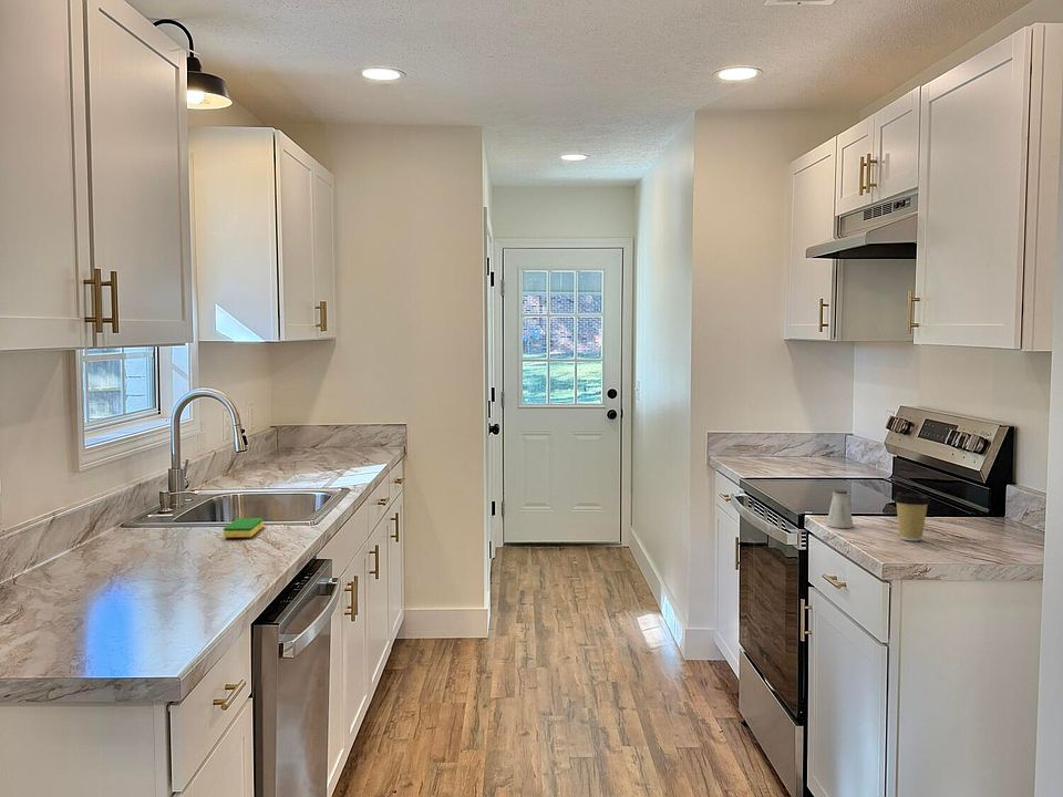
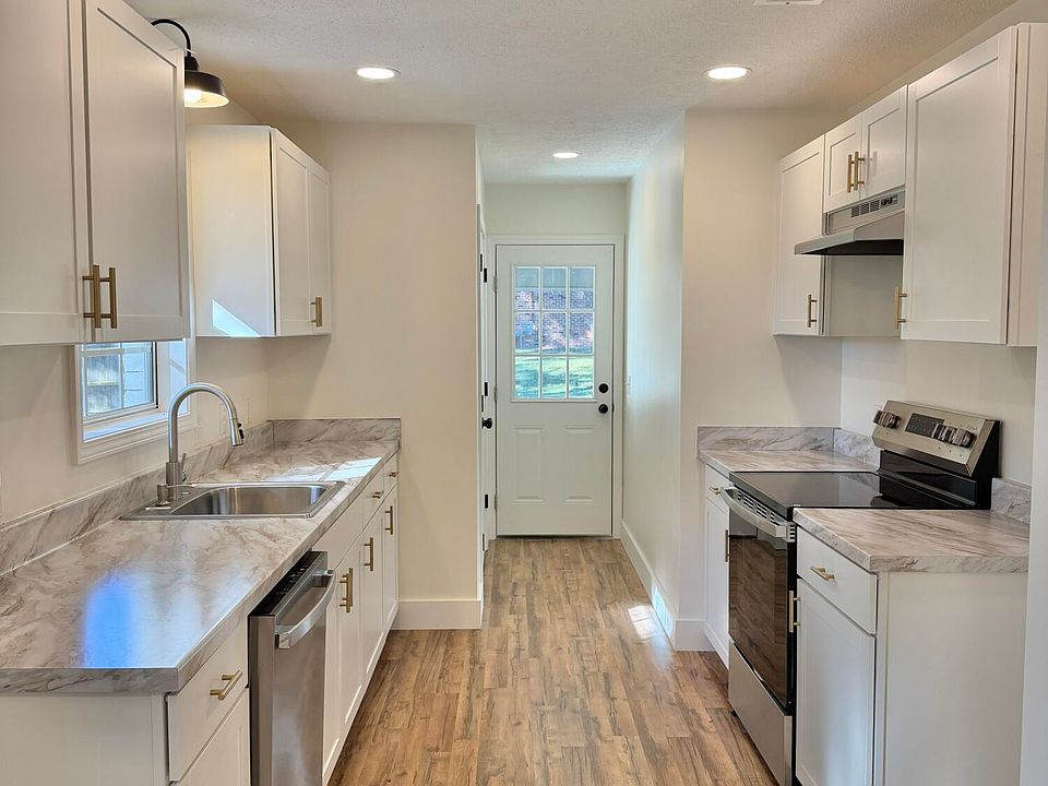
- saltshaker (839, 507)
- coffee cup (911, 516)
- dish sponge (244, 527)
